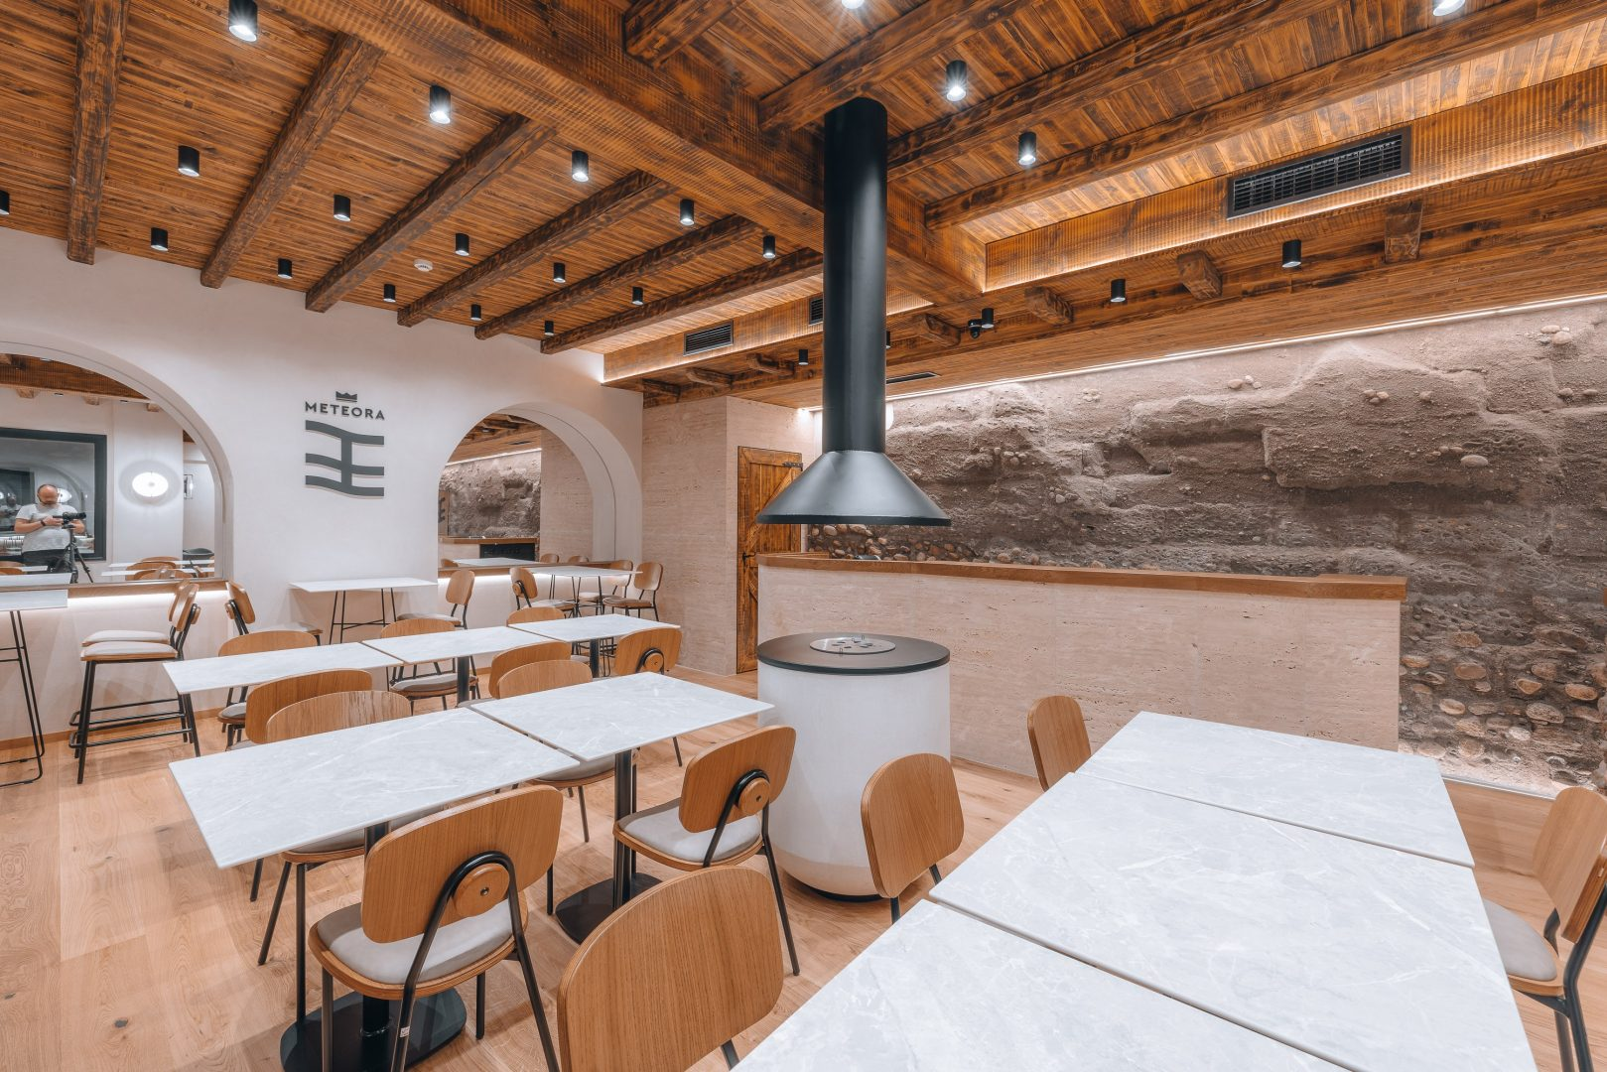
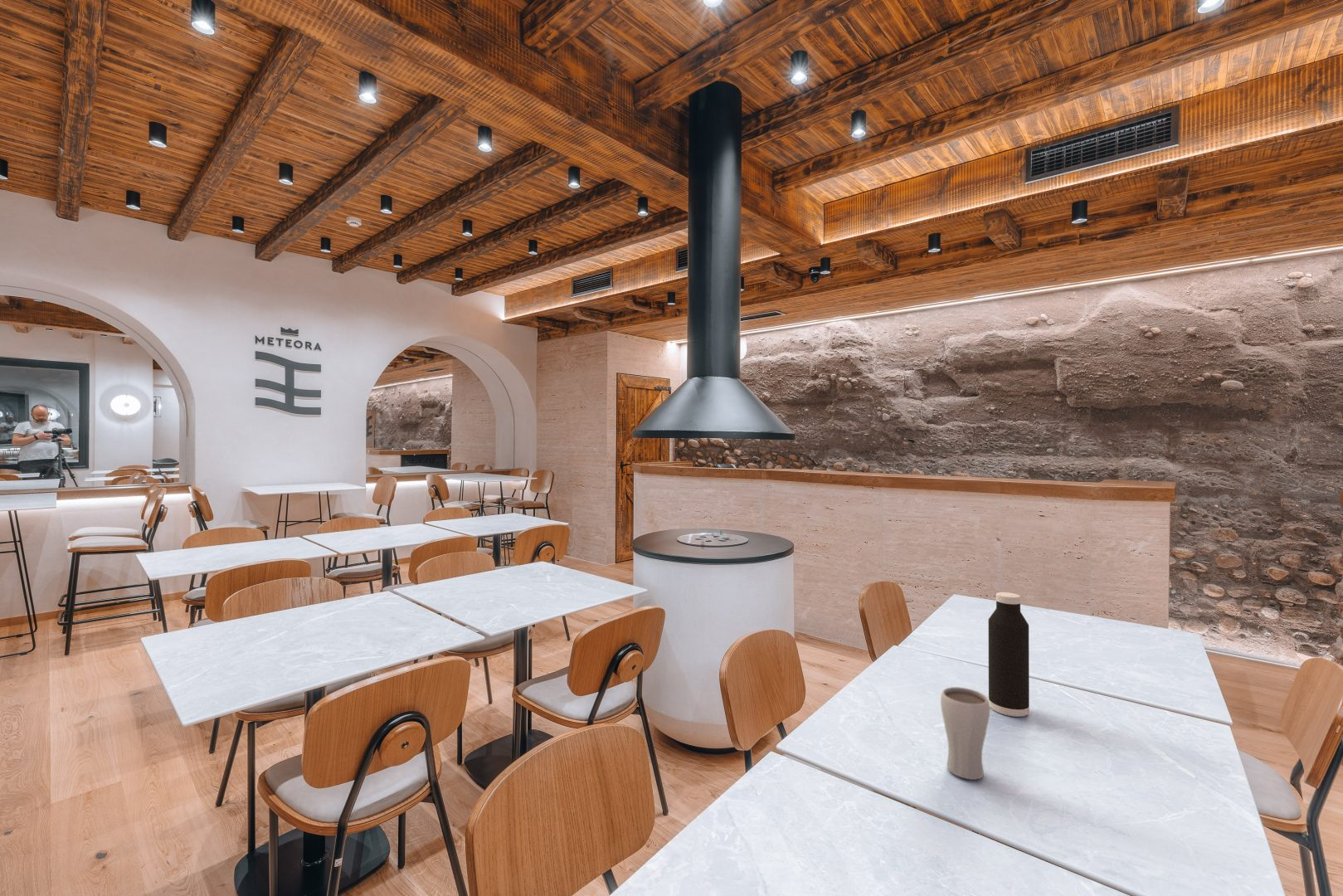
+ drinking glass (965, 733)
+ water bottle (1008, 651)
